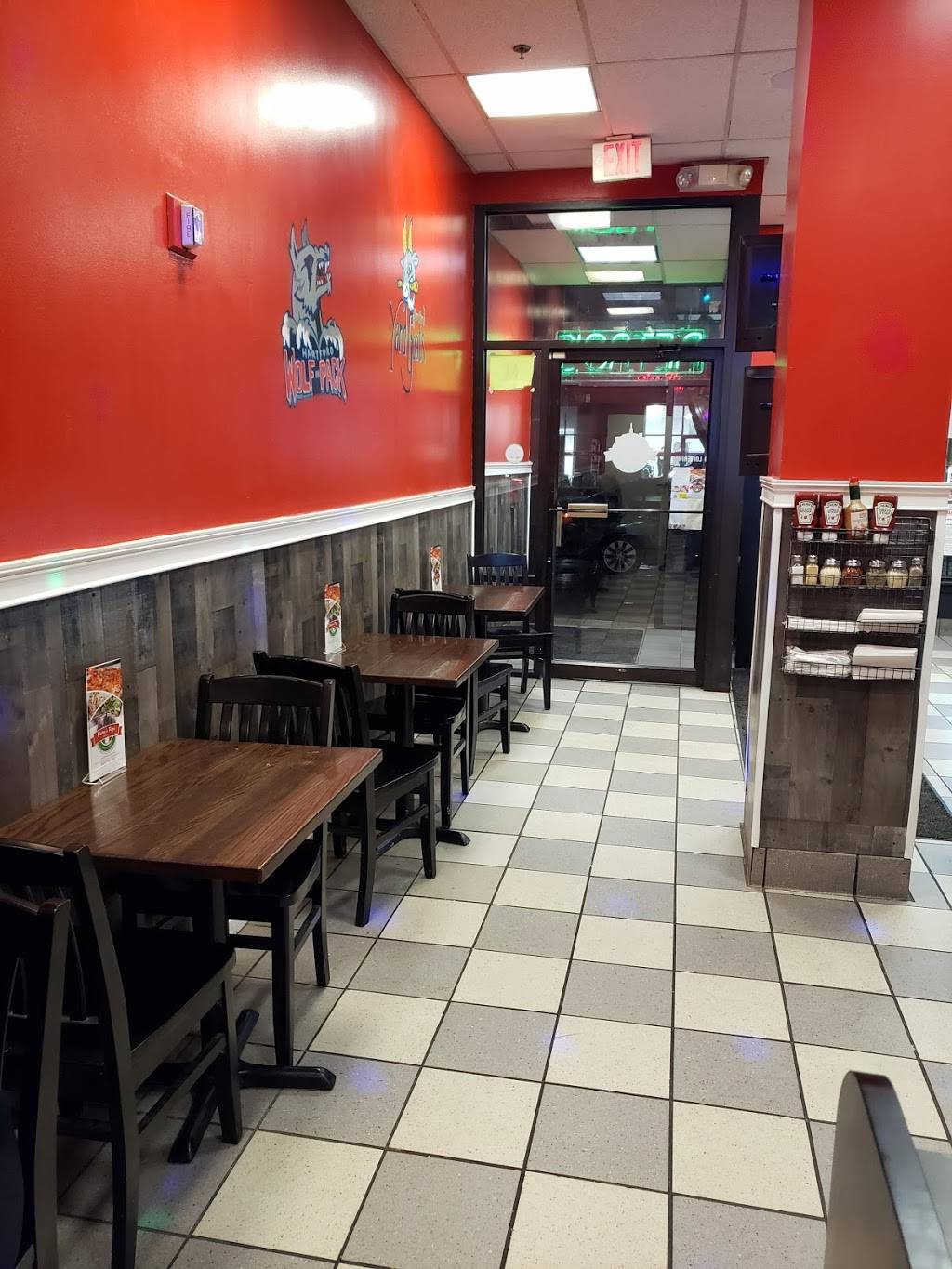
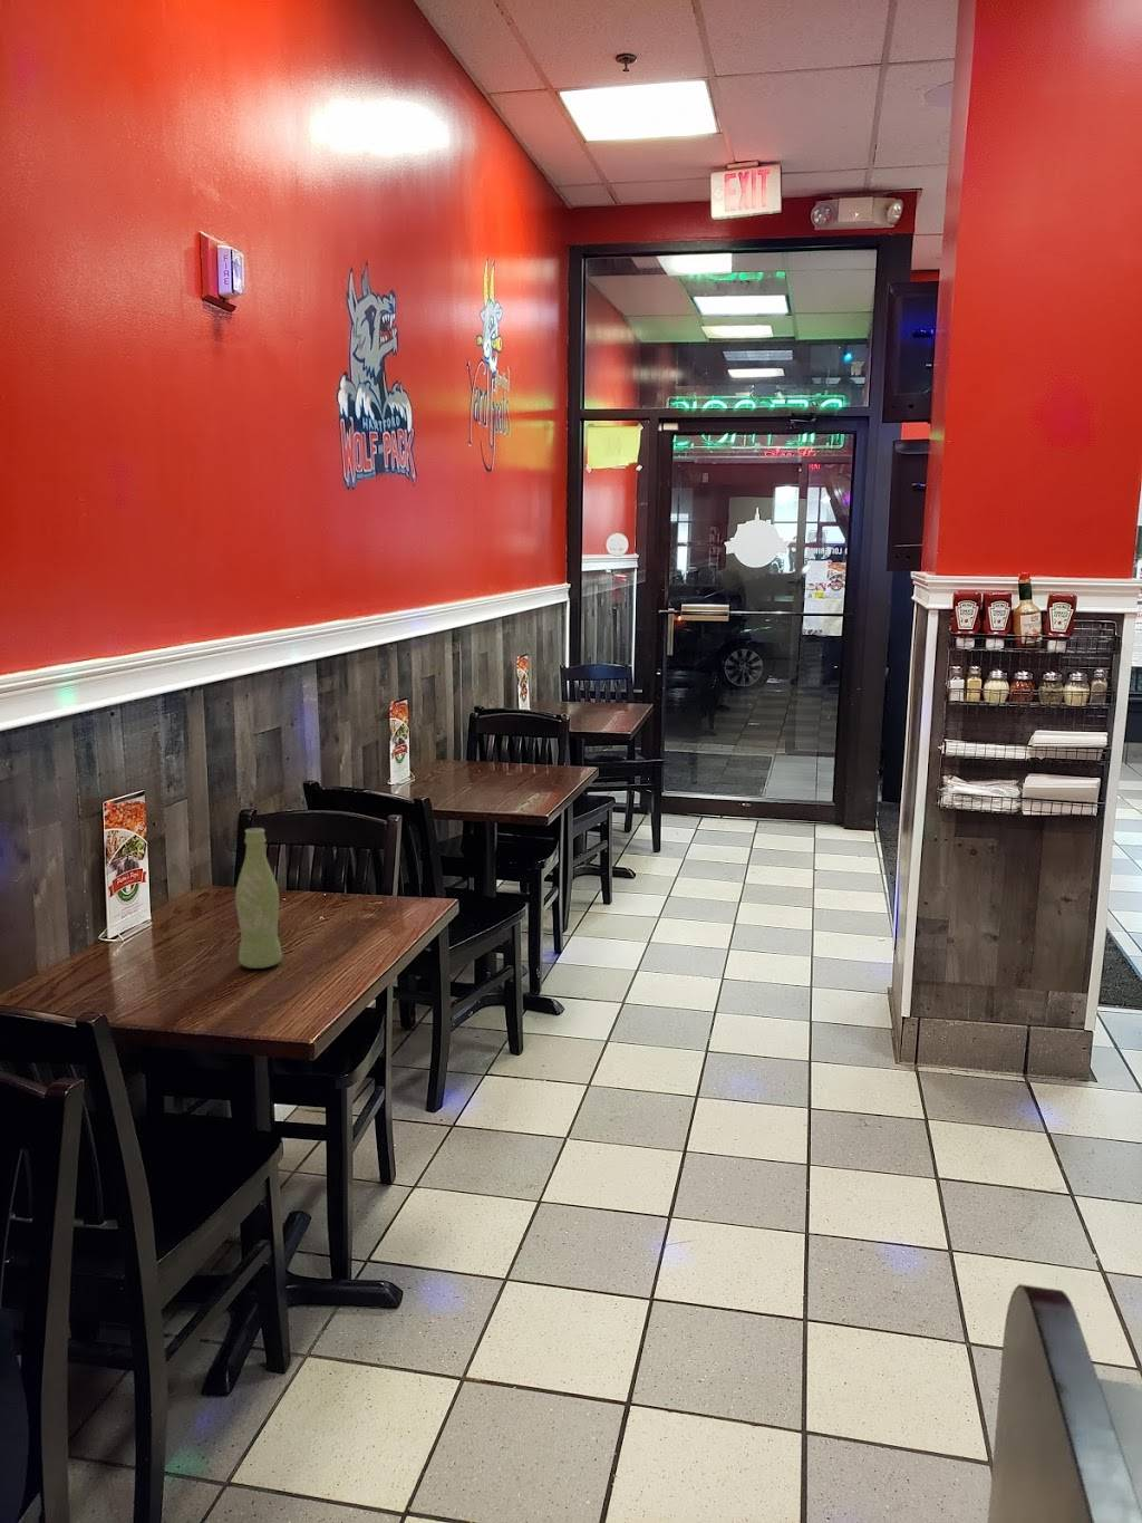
+ bottle (258, 897)
